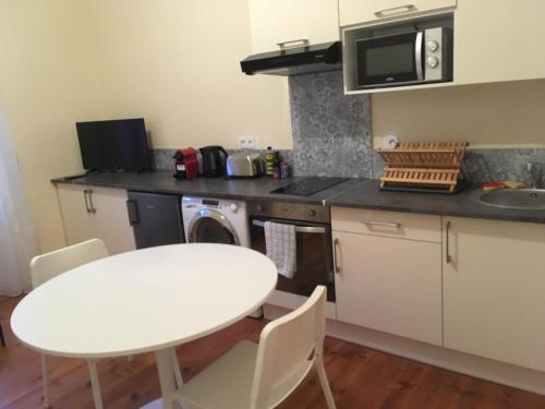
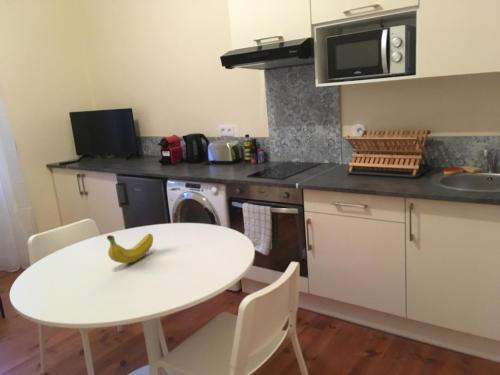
+ fruit (134, 246)
